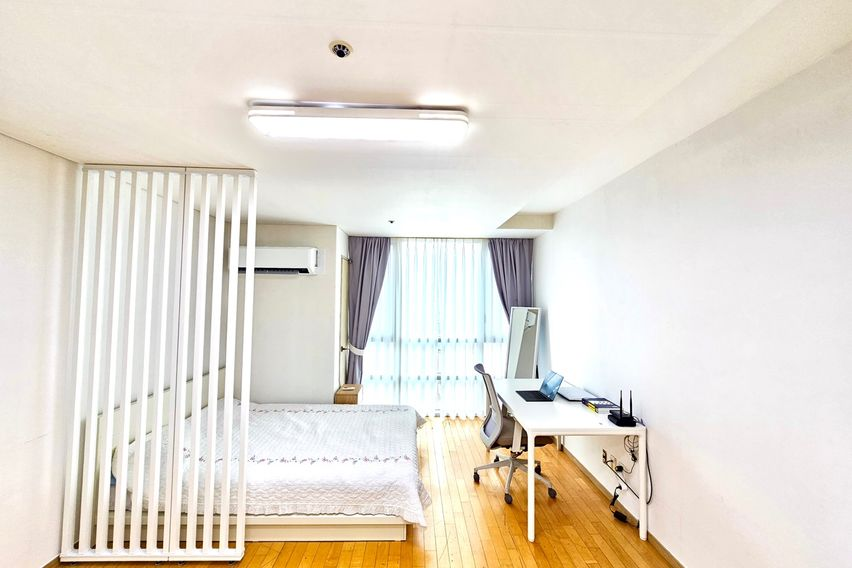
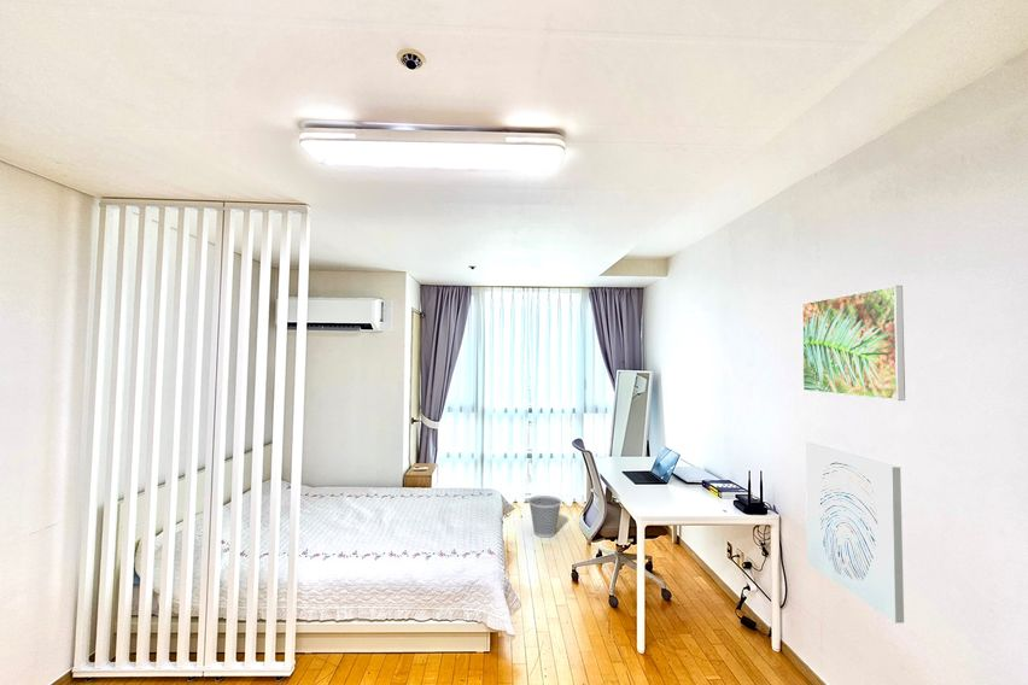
+ wastebasket (544, 516)
+ wall art (848, 521)
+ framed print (846, 345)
